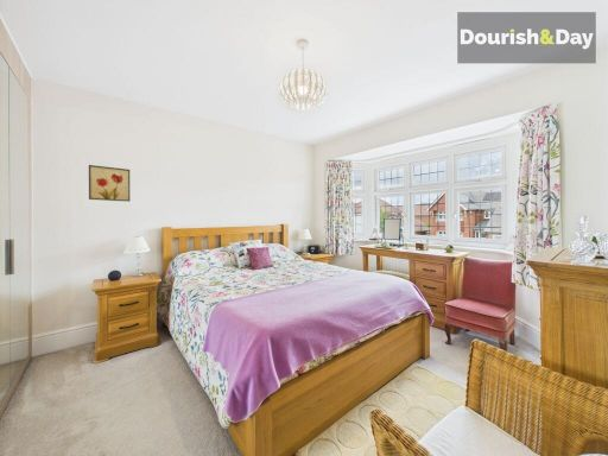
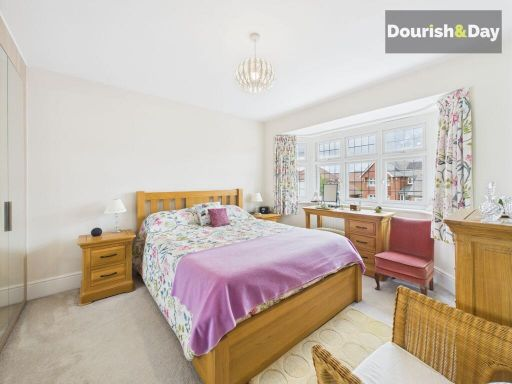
- wall art (109, 183)
